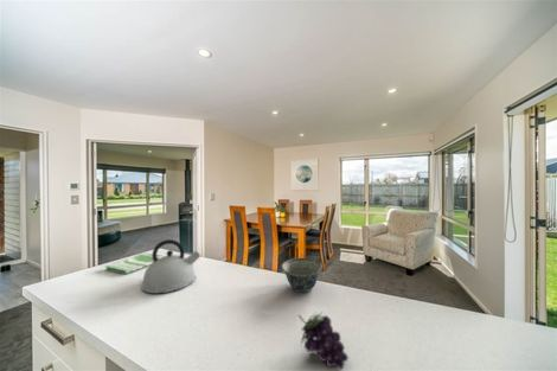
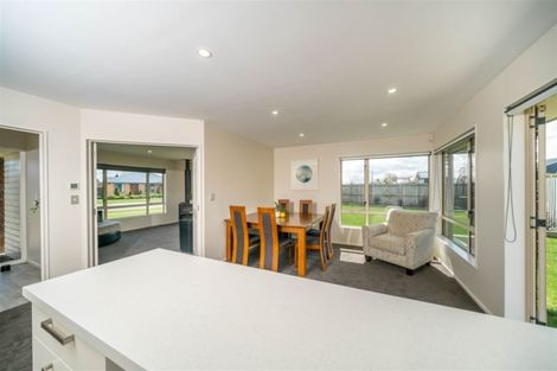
- bowl (301, 275)
- fruit (321, 332)
- dish towel (136, 262)
- kettle (172, 260)
